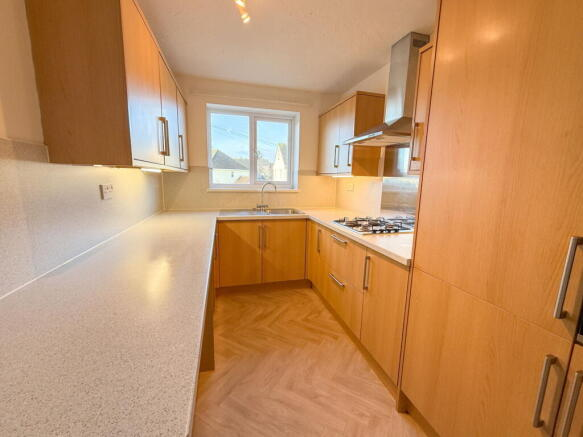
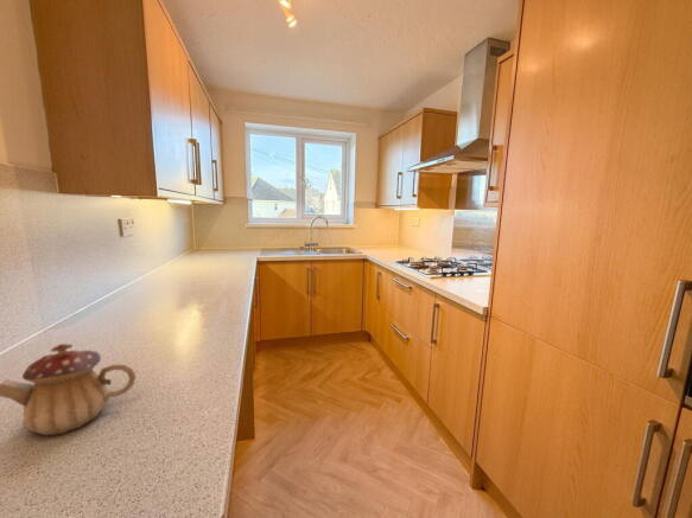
+ teapot (71, 379)
